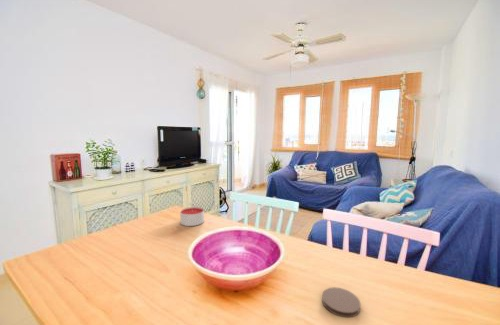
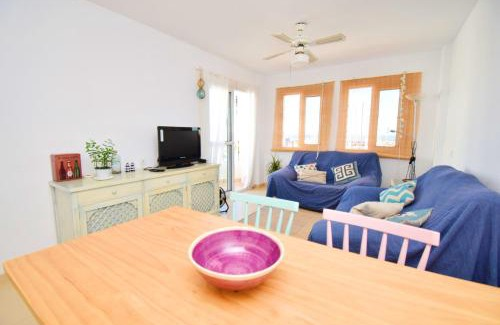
- coaster (340, 301)
- candle (192, 215)
